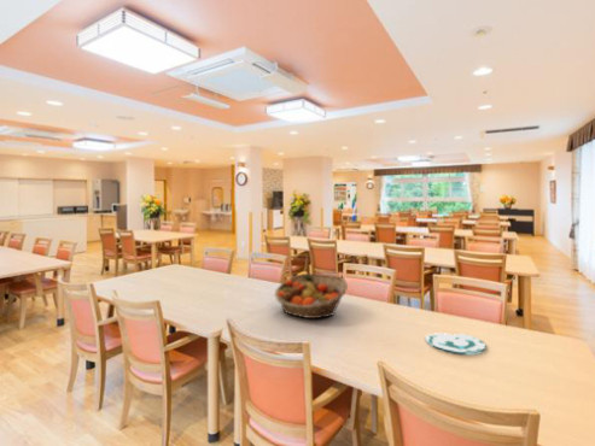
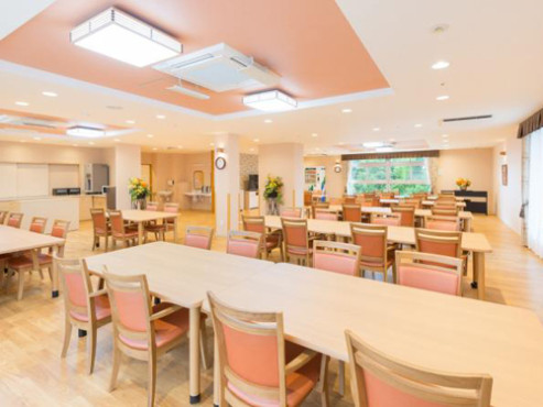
- fruit basket (310, 294)
- plate (454, 339)
